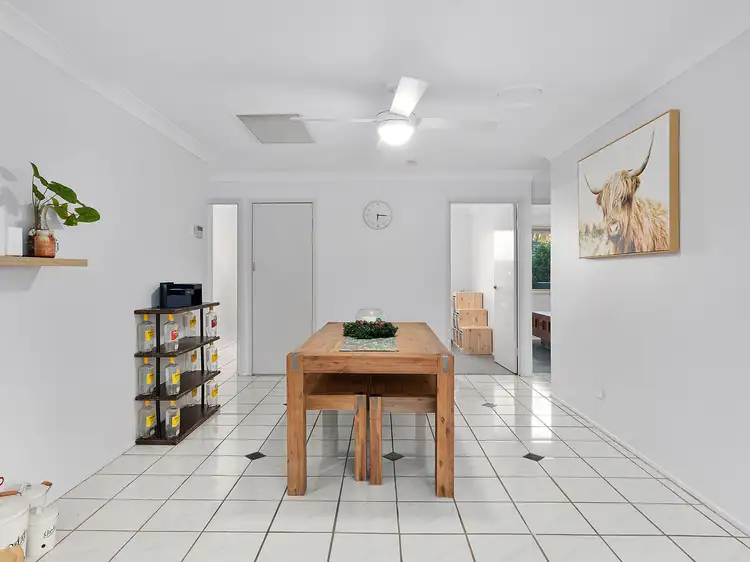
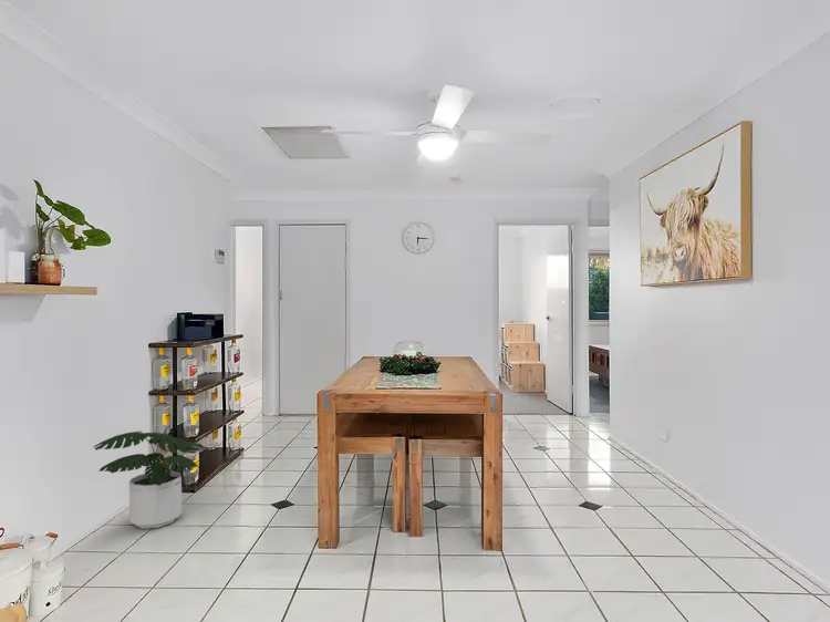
+ potted plant (159, 474)
